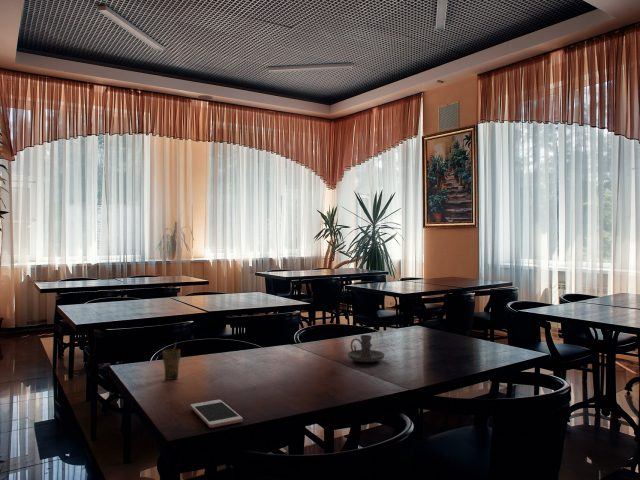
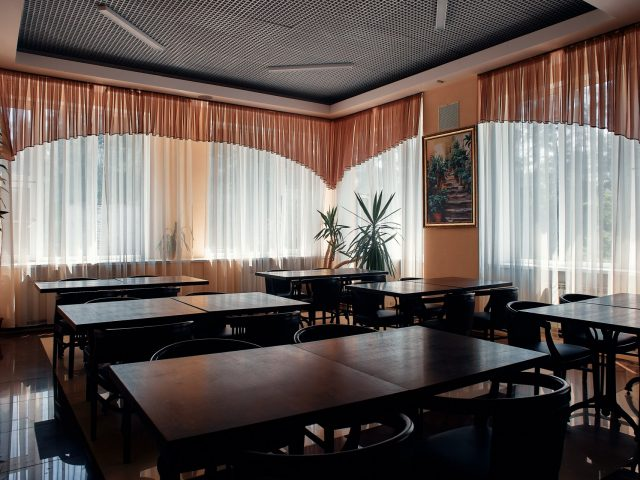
- candle holder (363, 347)
- cup (171, 360)
- cell phone (215, 412)
